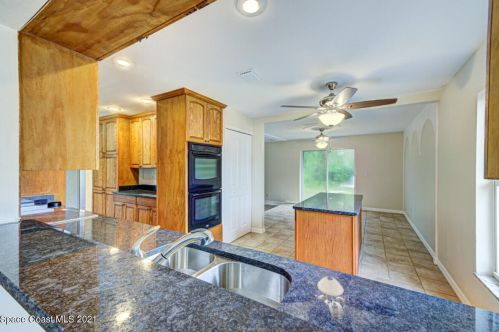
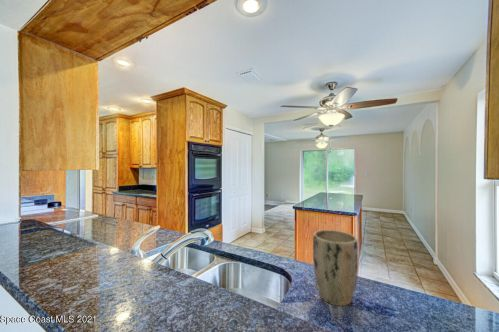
+ plant pot (334, 266)
